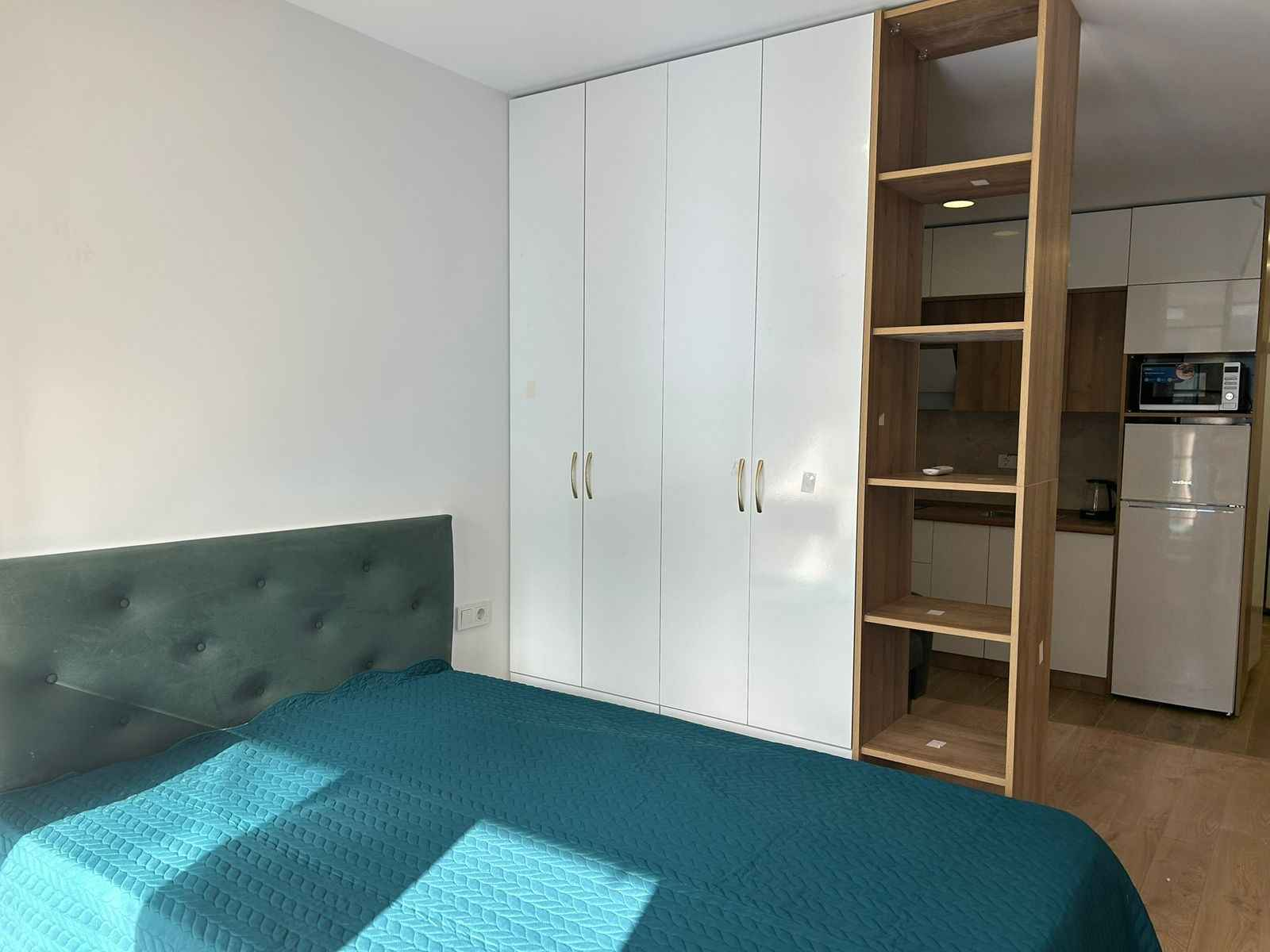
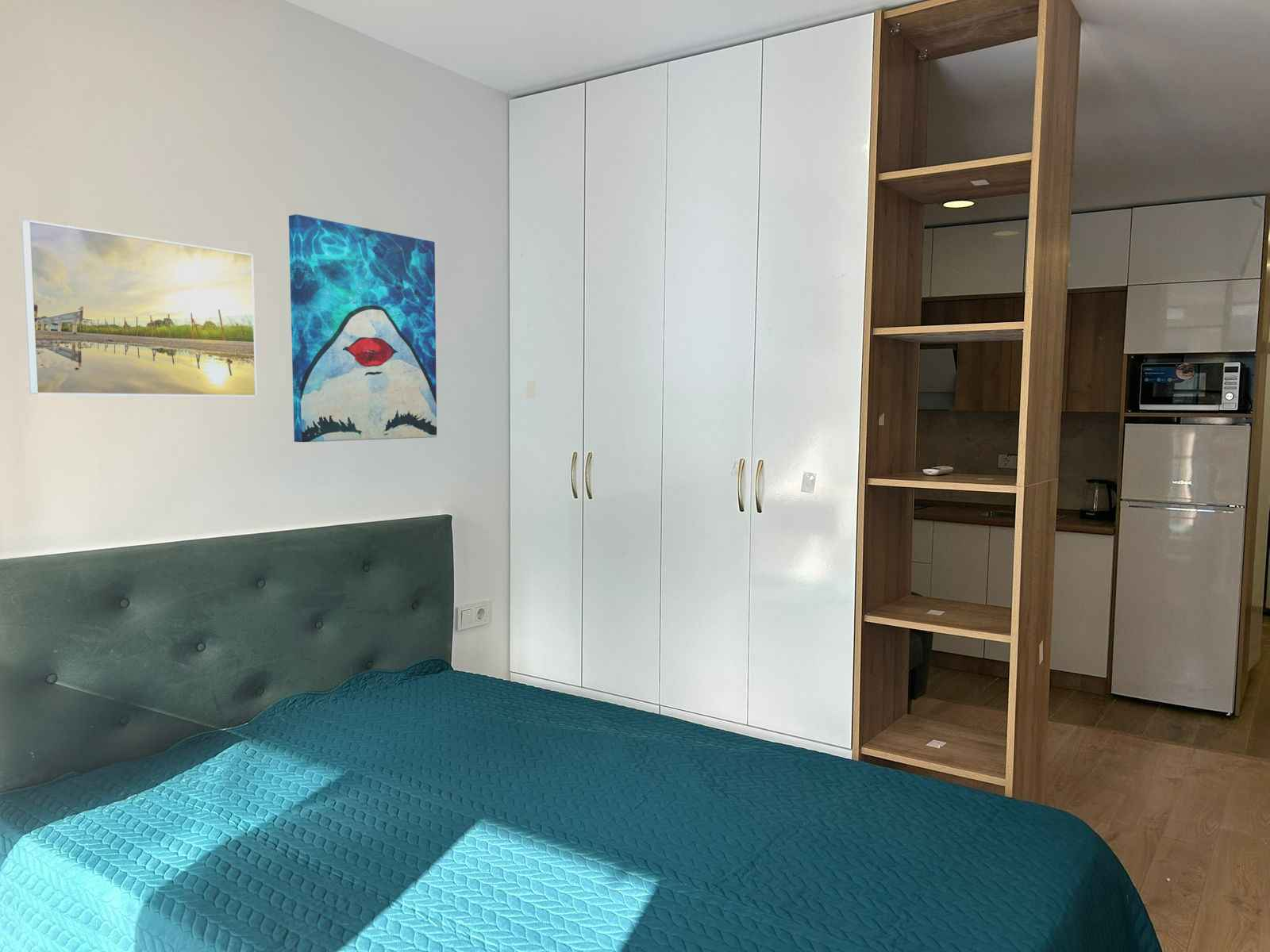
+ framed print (151, 317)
+ wall art (368, 335)
